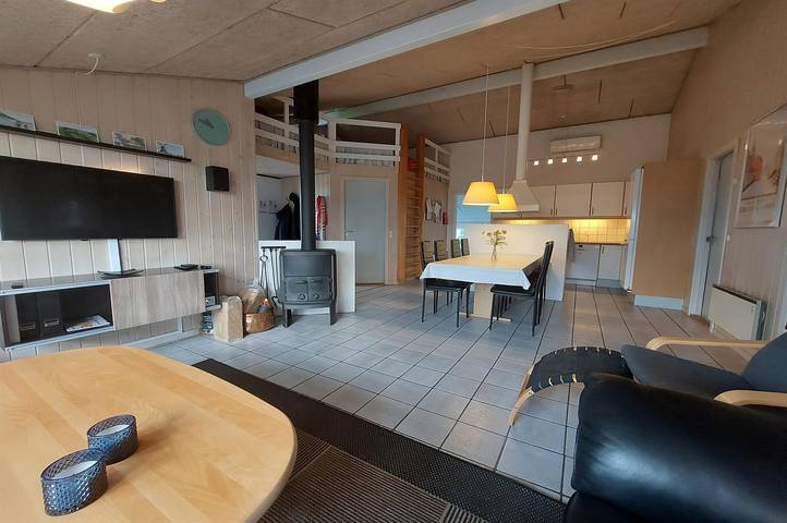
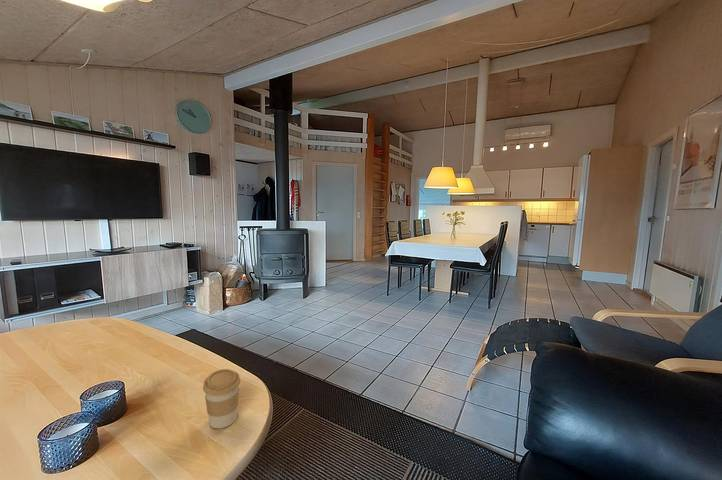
+ coffee cup (222, 397)
